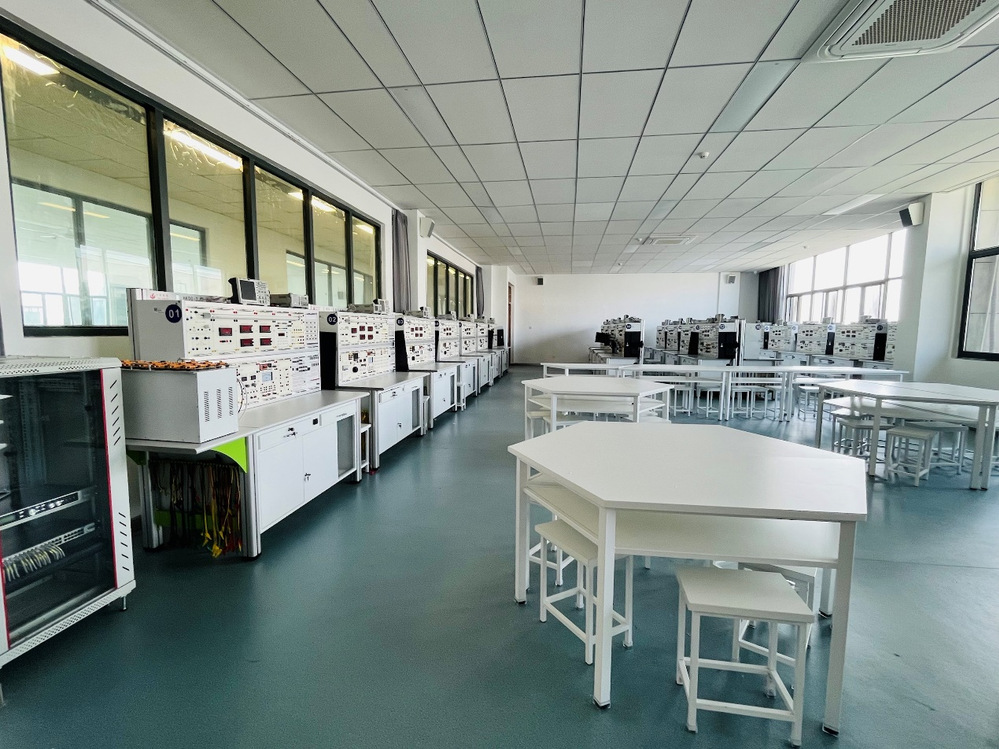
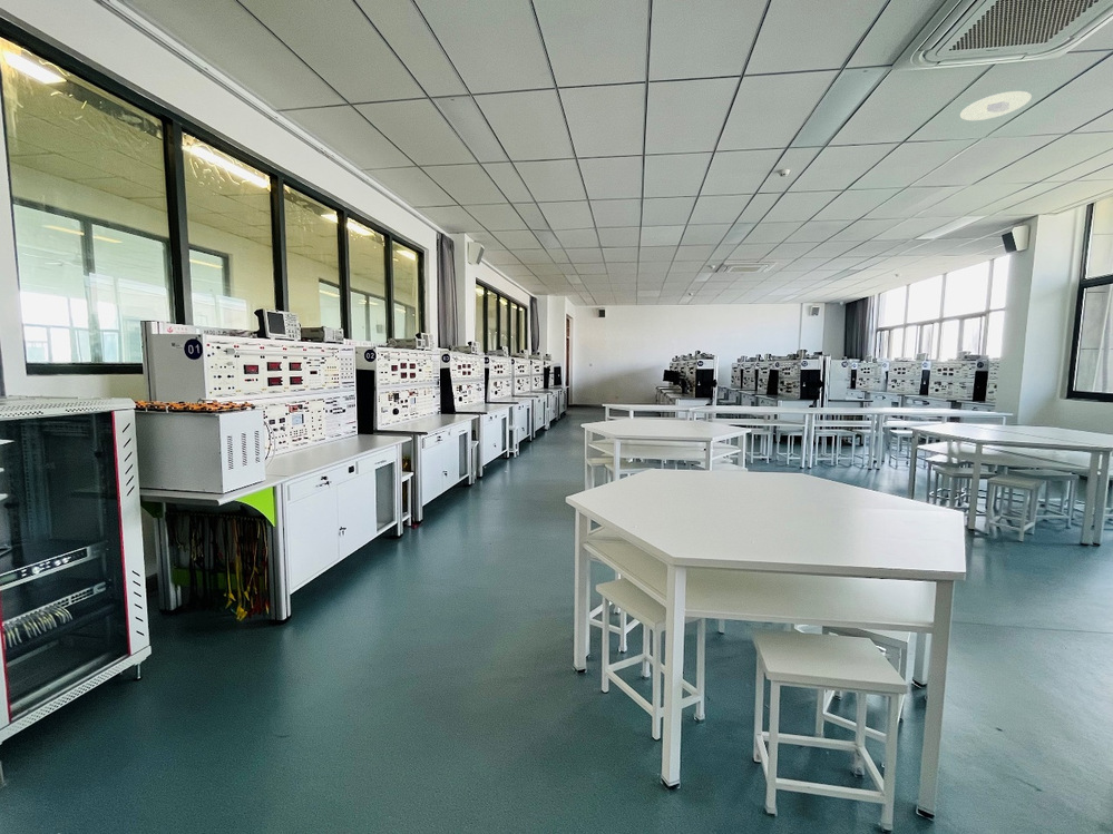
+ recessed light (994, 104)
